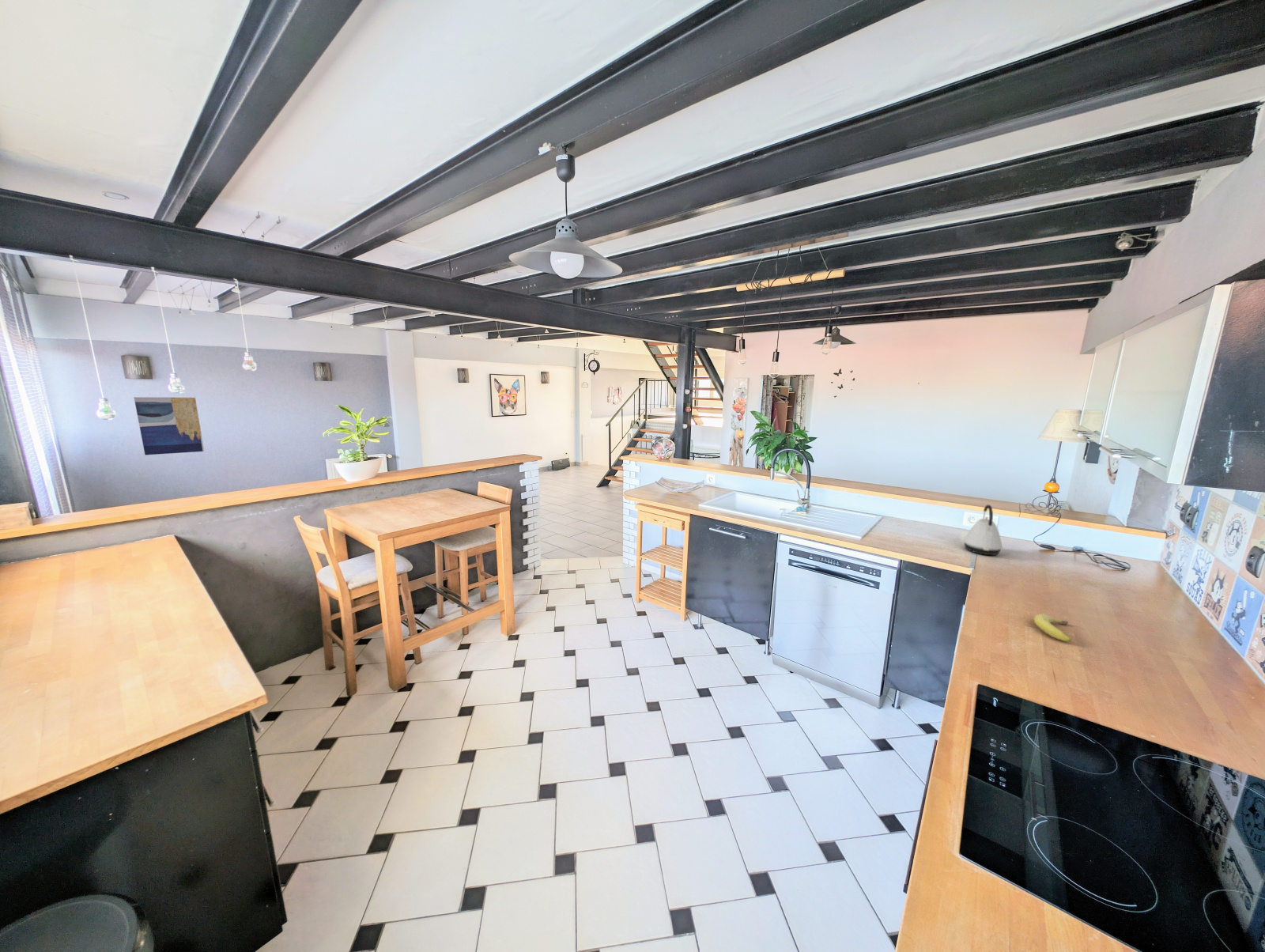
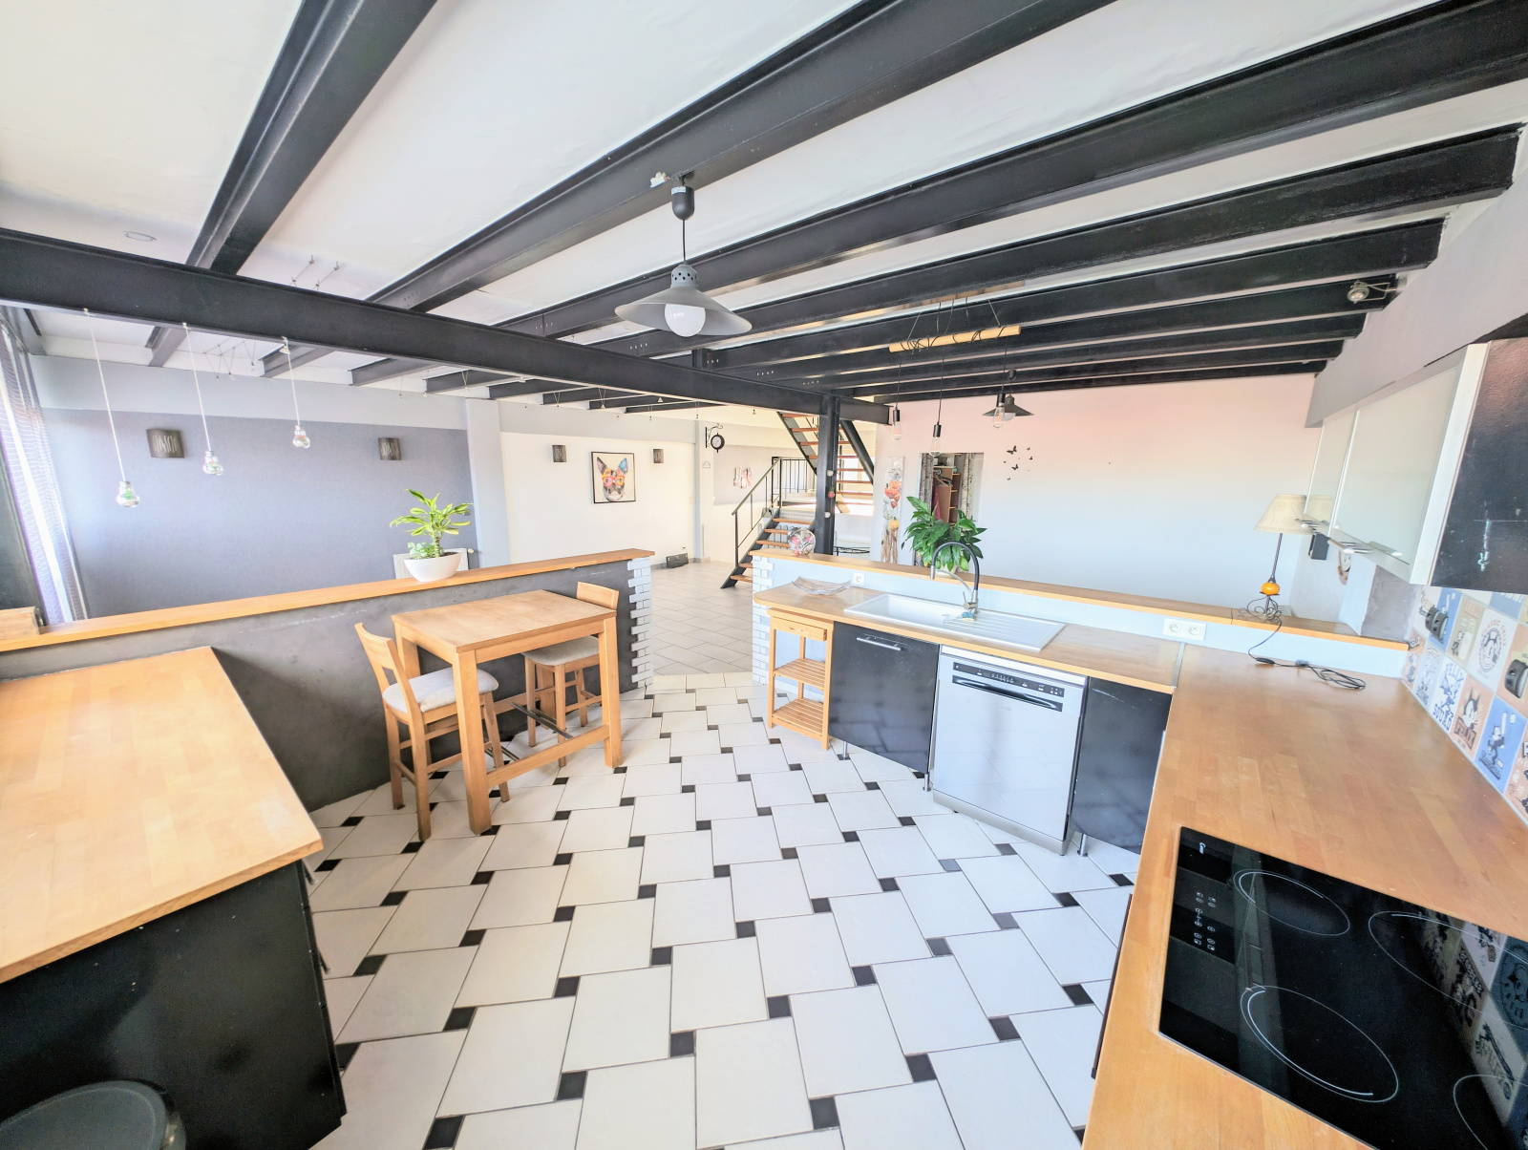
- wall art (170, 425)
- kettle (984, 528)
- fruit (1052, 625)
